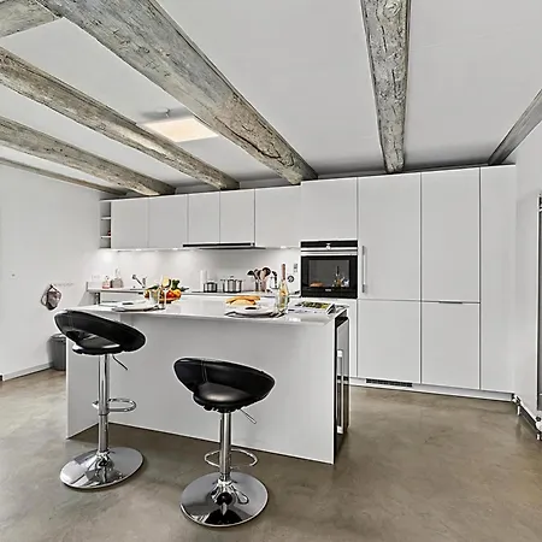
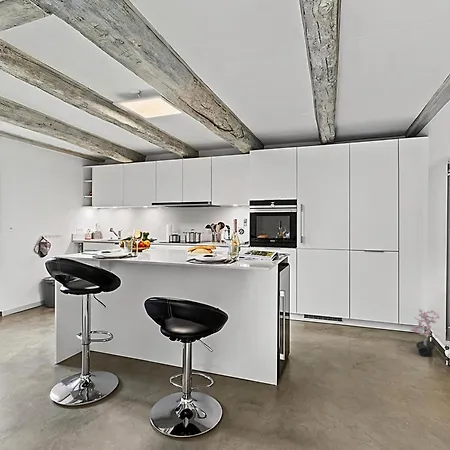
+ potted plant (425, 329)
